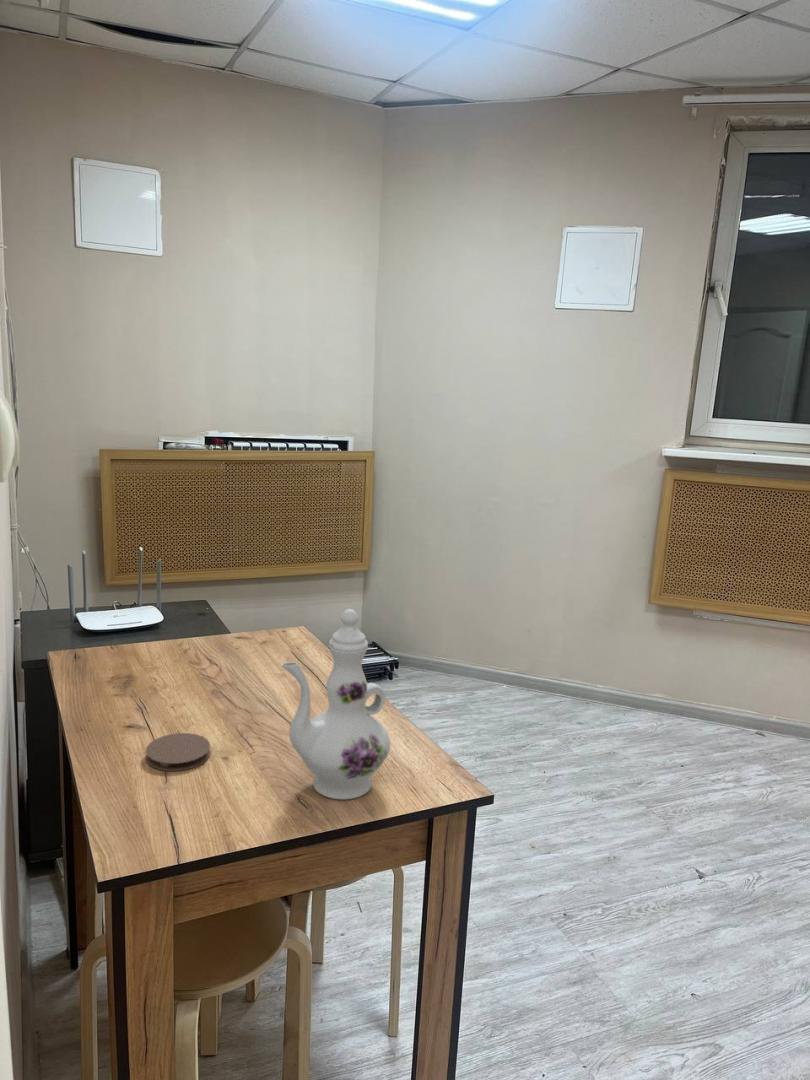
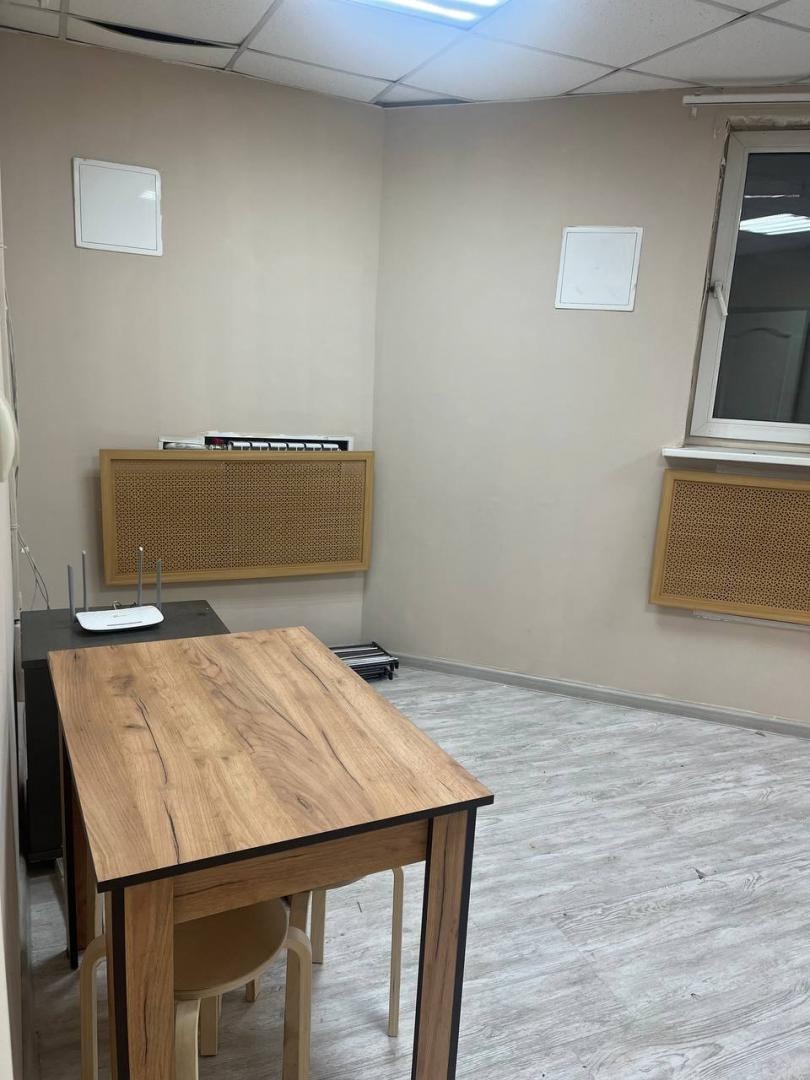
- coaster (178, 751)
- chinaware (335, 701)
